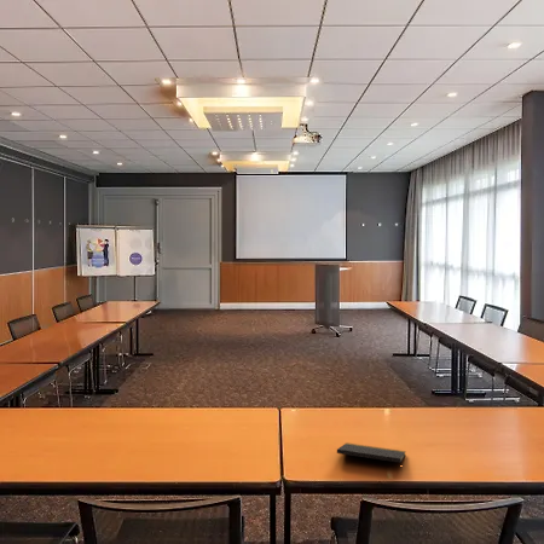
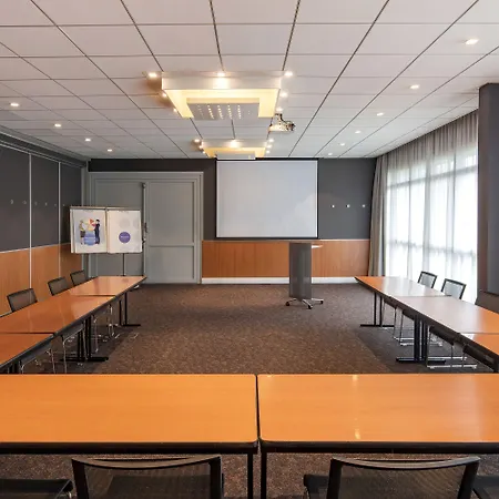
- notepad (371, 452)
